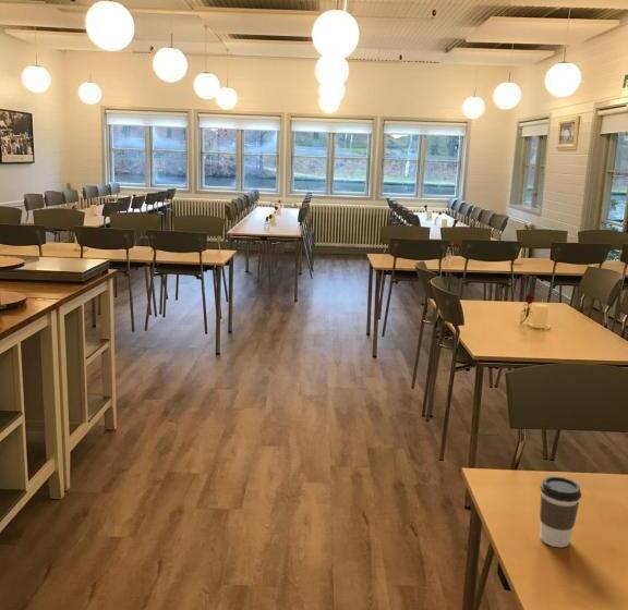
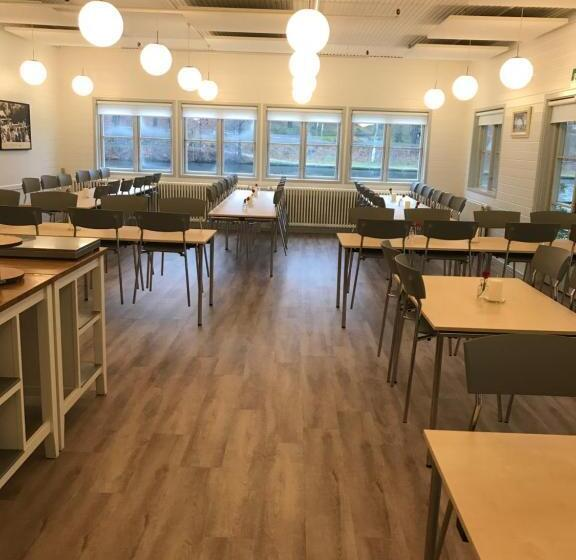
- coffee cup (557, 512)
